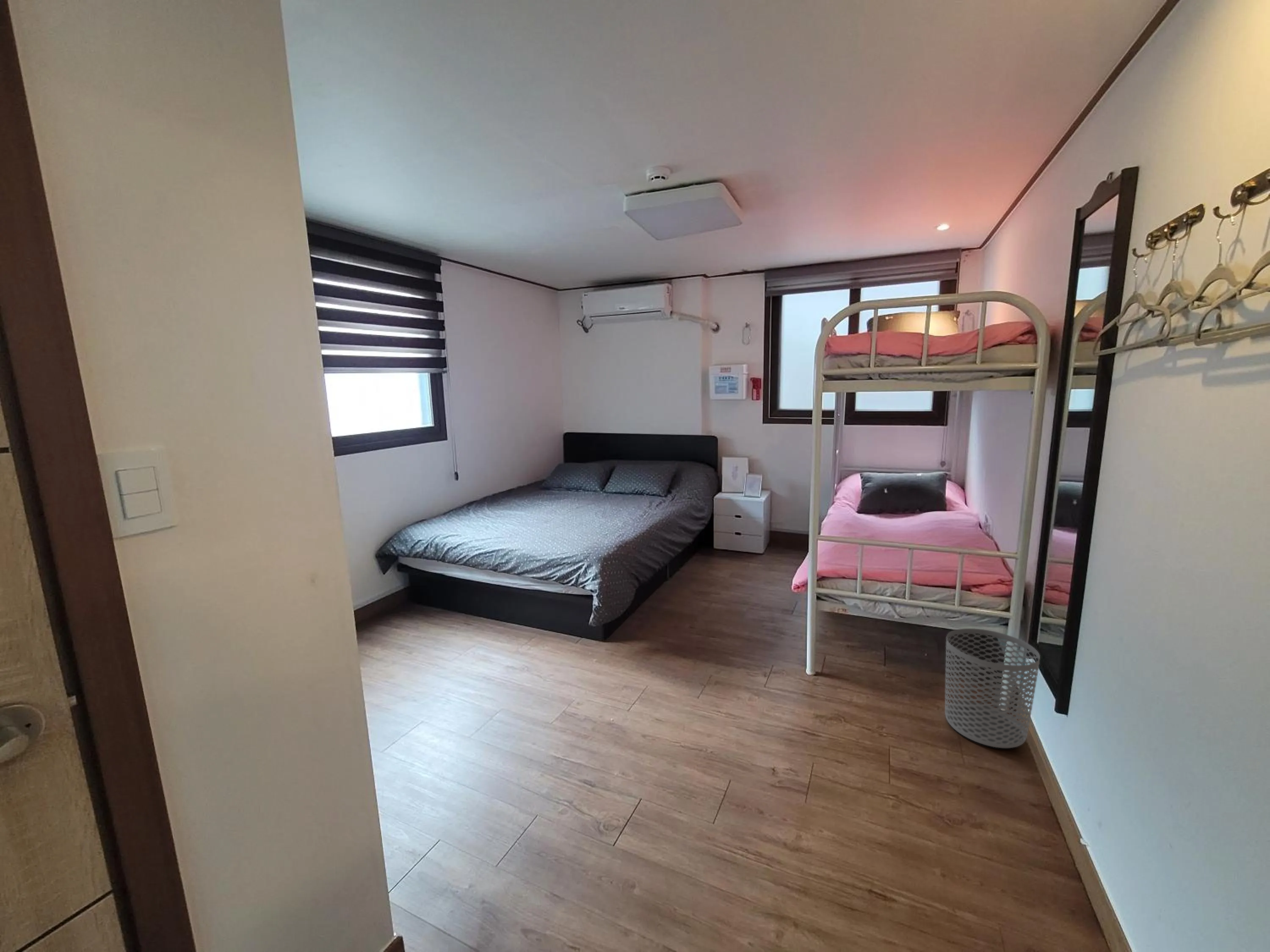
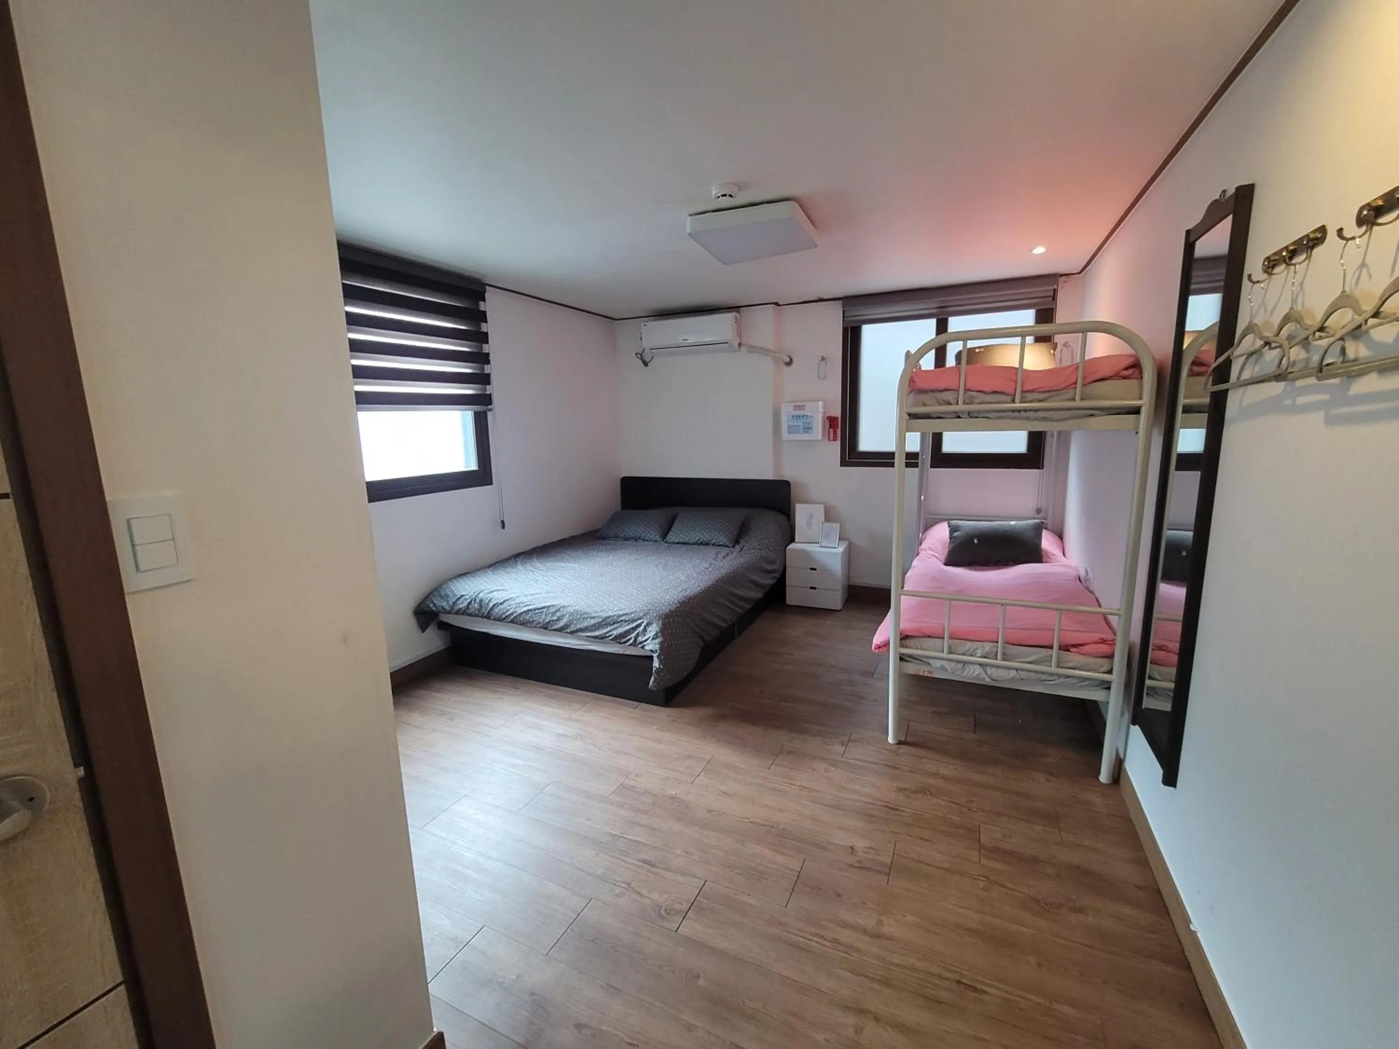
- waste bin (988, 687)
